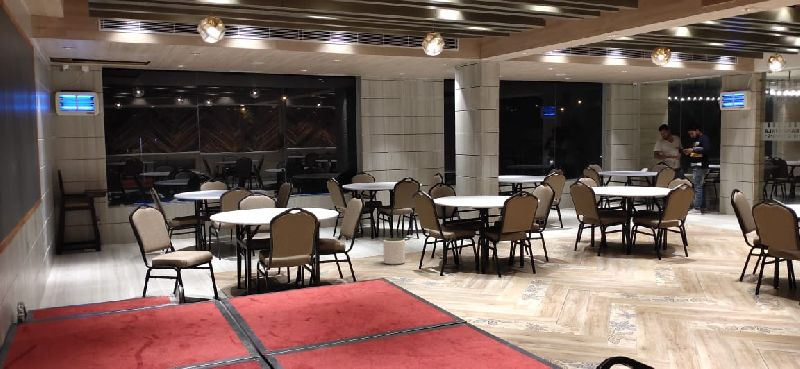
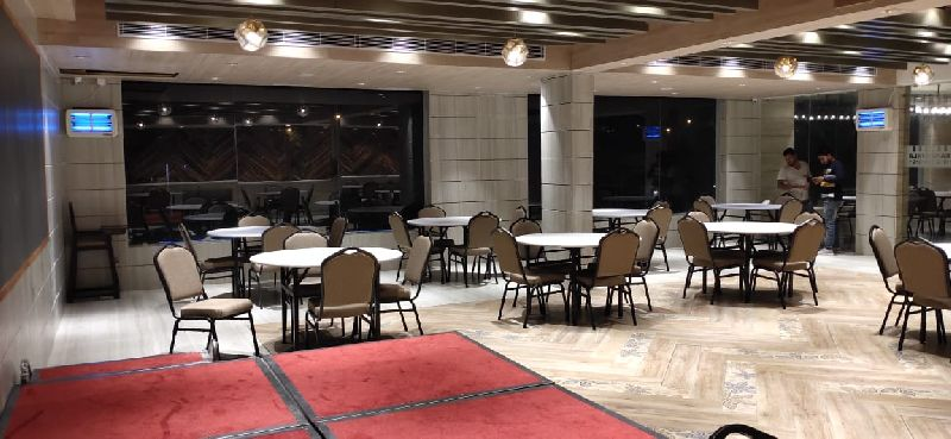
- plant pot (394, 251)
